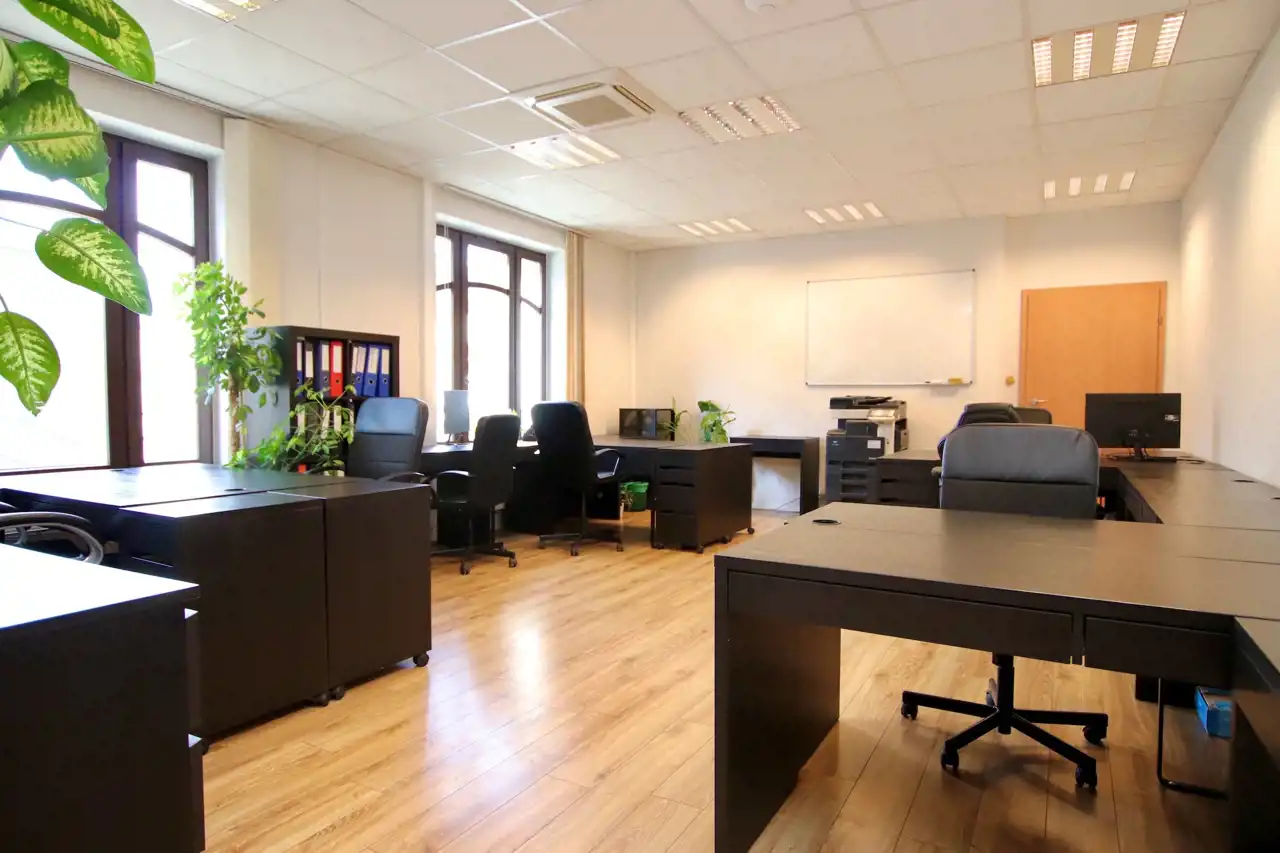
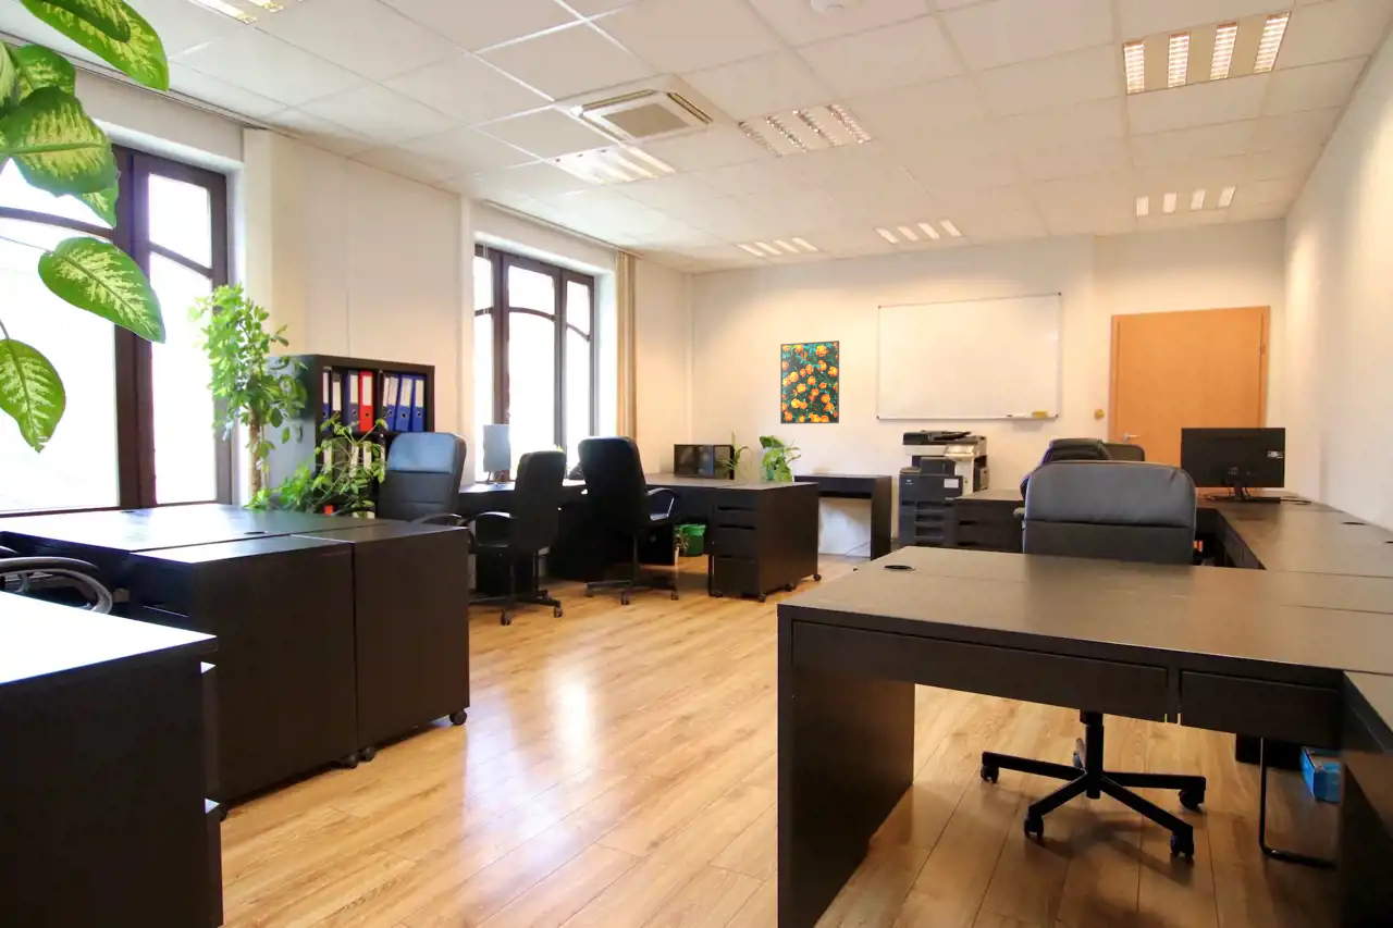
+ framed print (809, 383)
